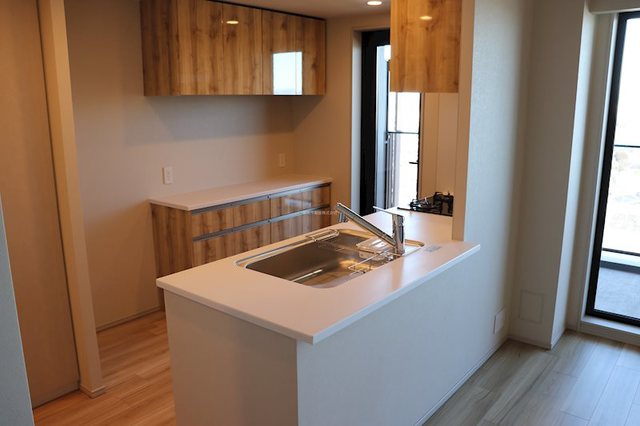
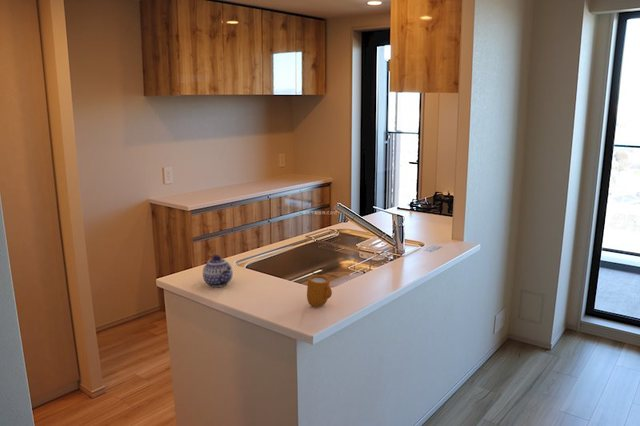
+ mug (320, 292)
+ teapot (217, 269)
